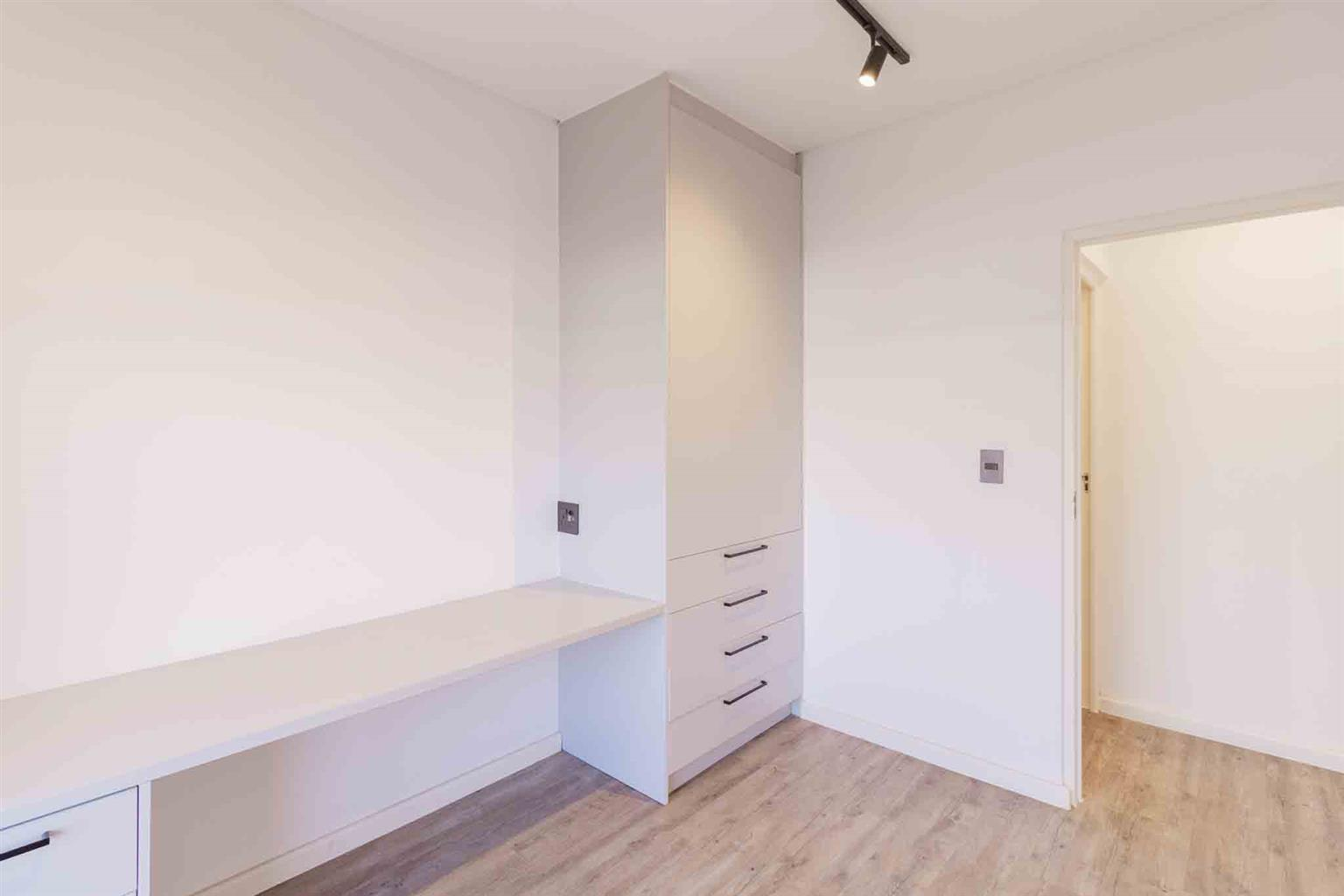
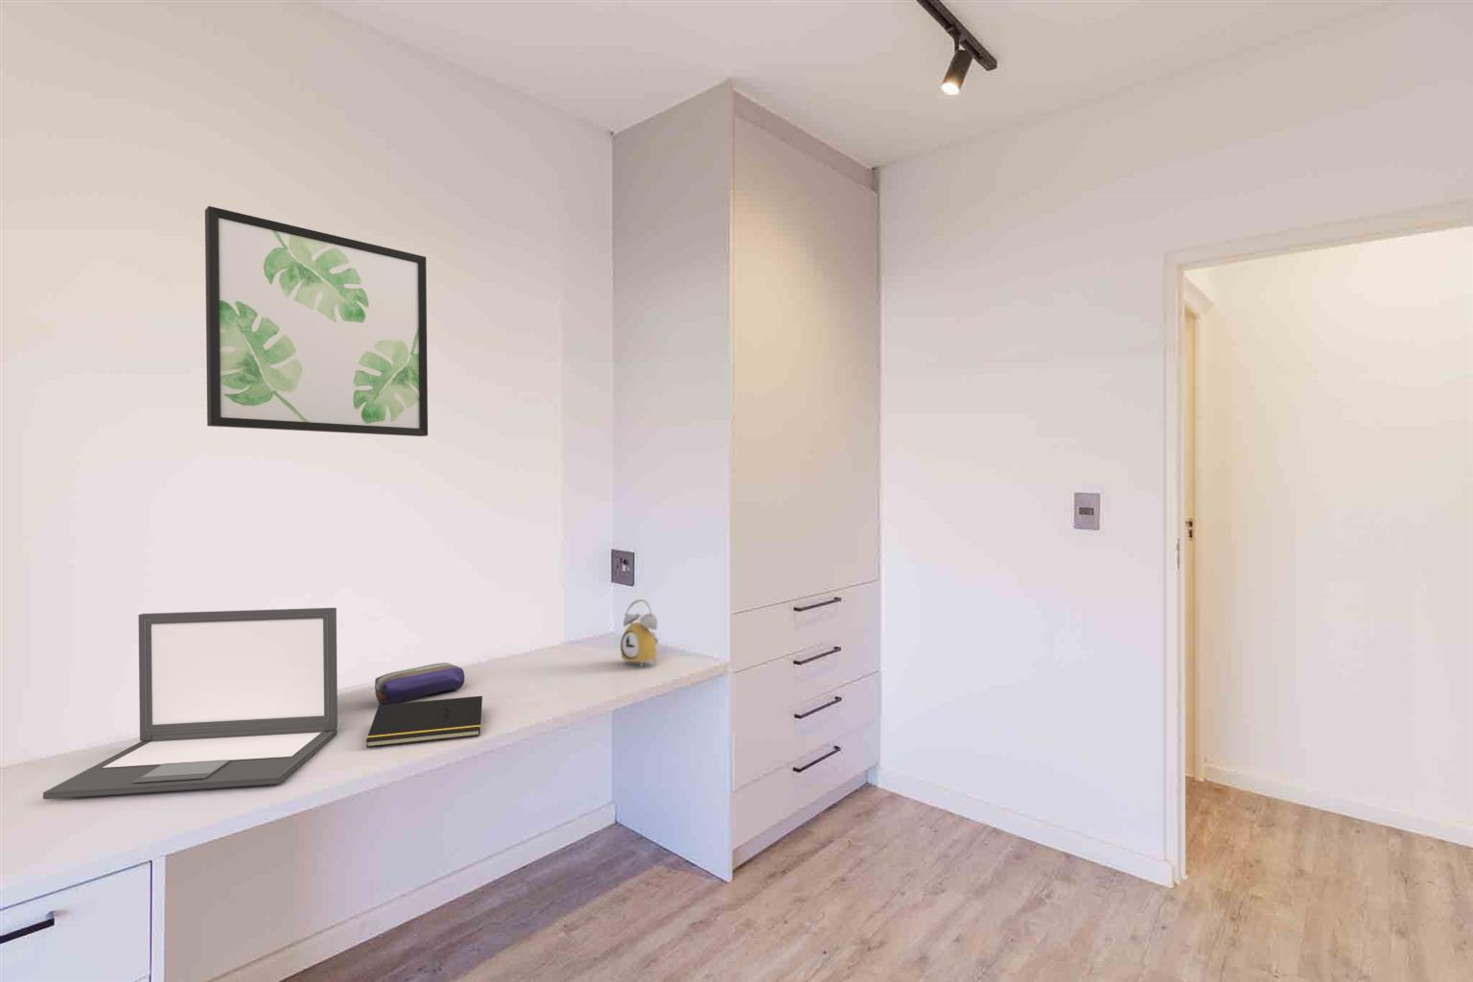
+ notepad (427, 719)
+ alarm clock (644, 630)
+ wall art (327, 333)
+ pencil case (421, 682)
+ laptop (206, 693)
